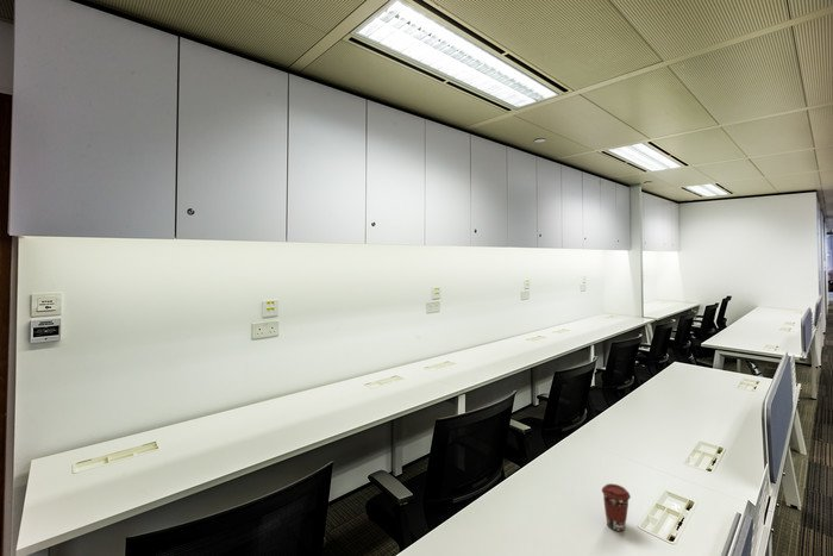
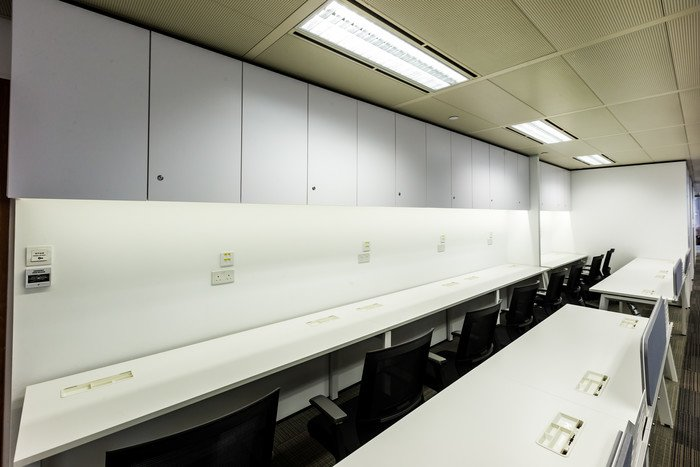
- coffee cup (615, 507)
